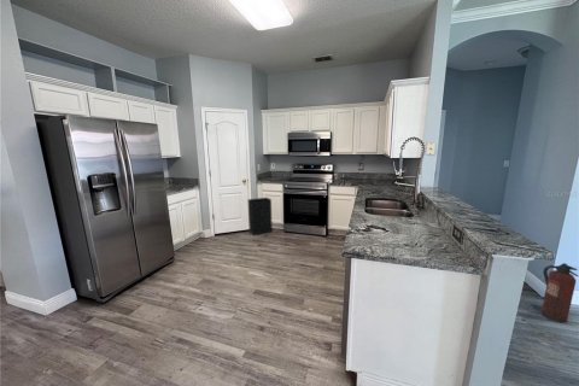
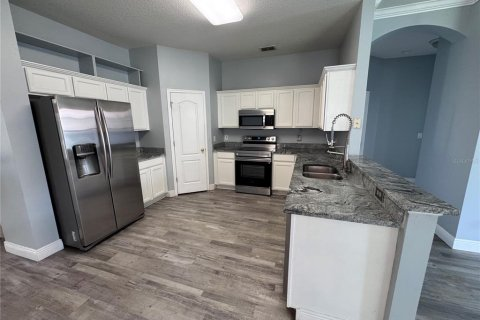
- trash bin (261, 216)
- fire extinguisher (556, 288)
